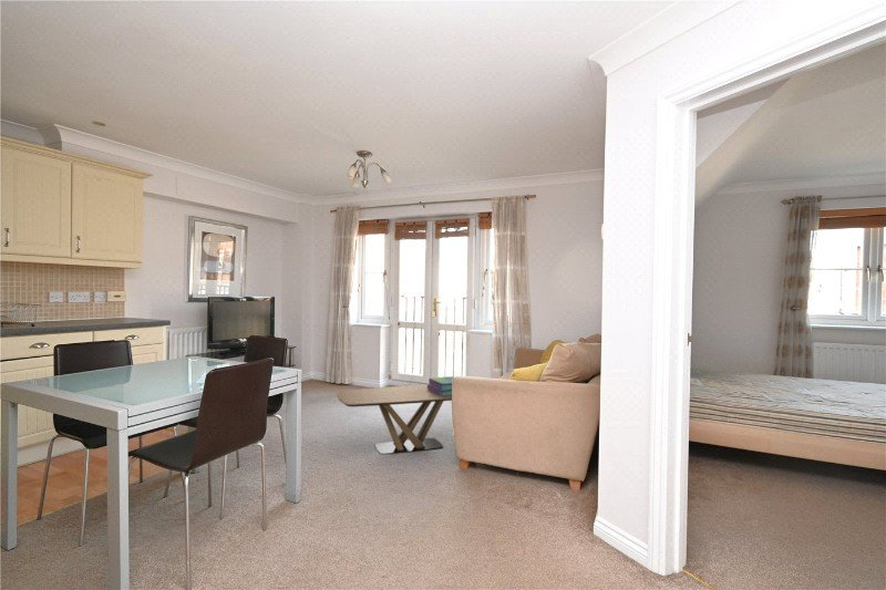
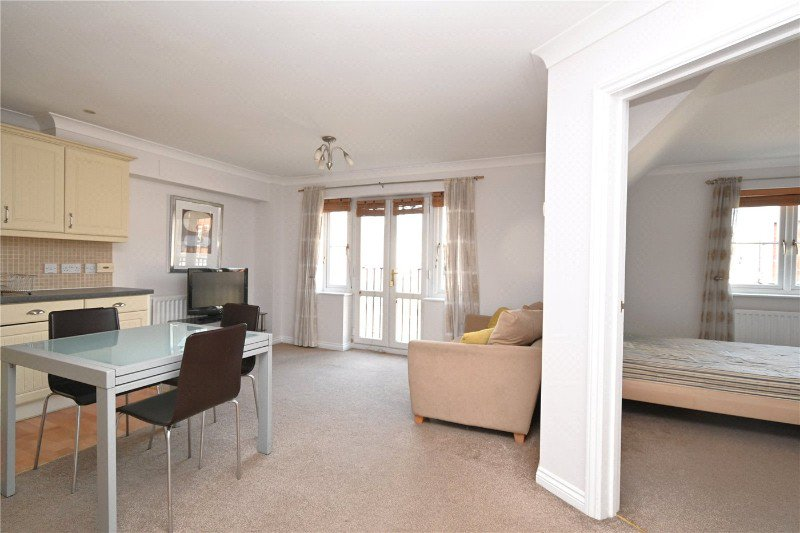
- stack of books (451, 384)
- coffee table (411, 418)
